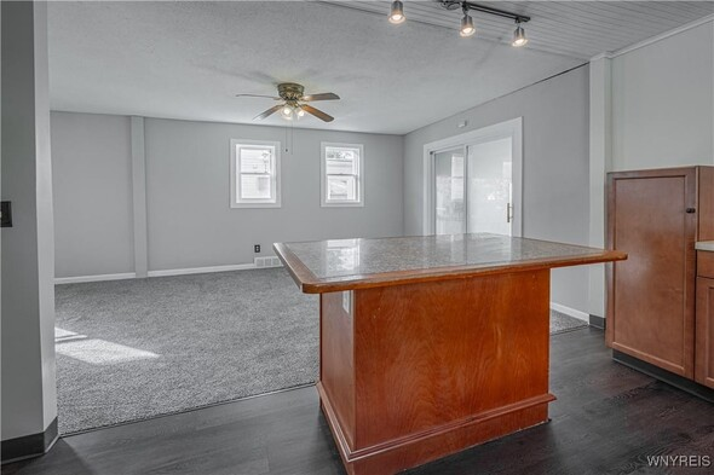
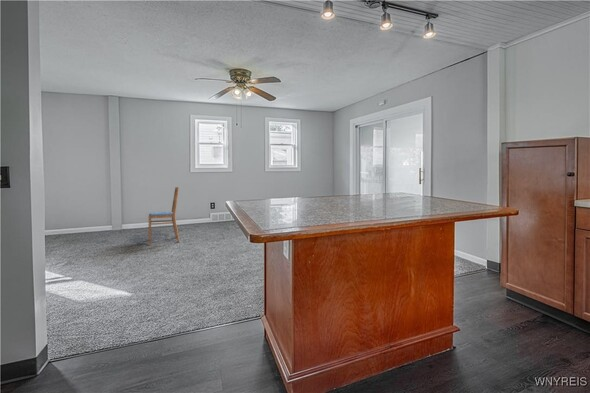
+ dining chair (162, 214)
